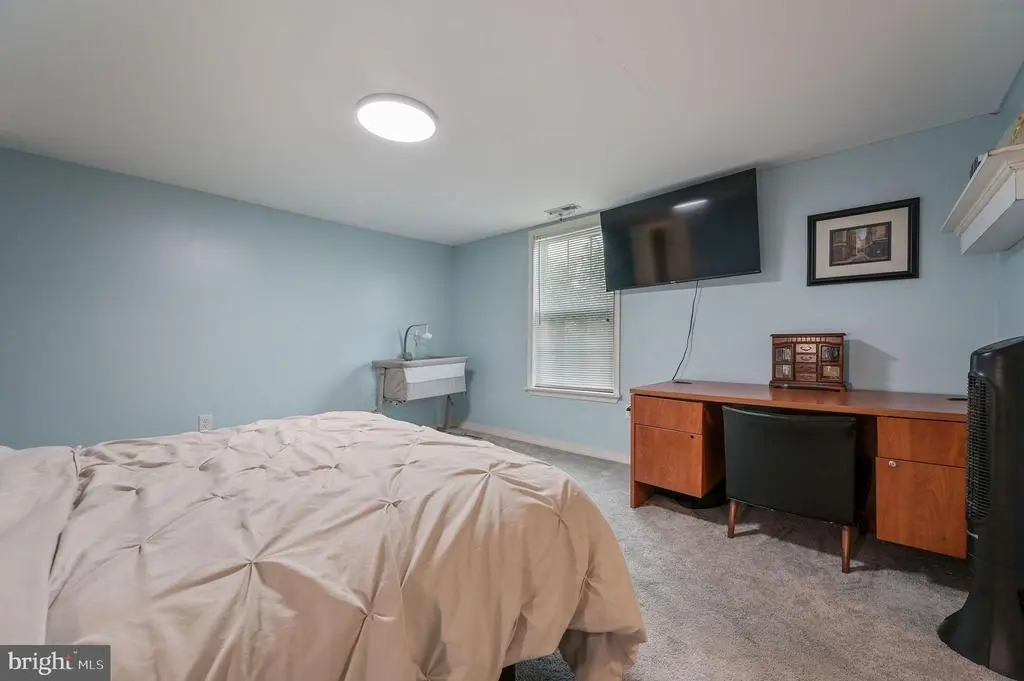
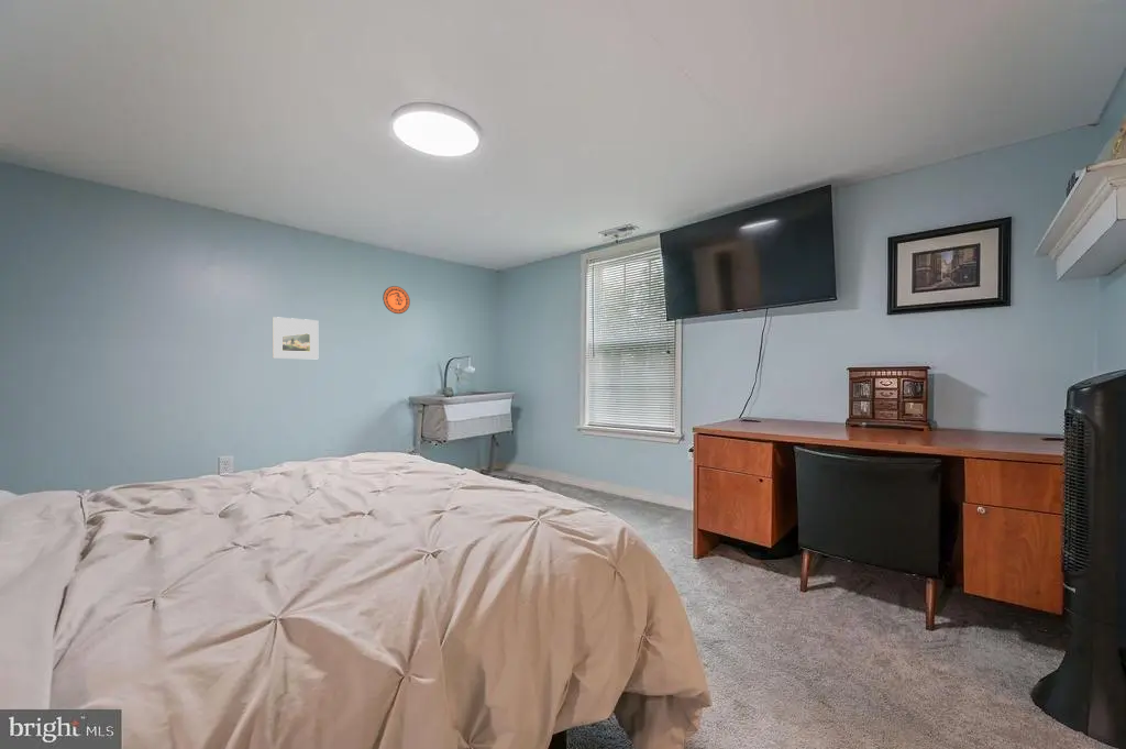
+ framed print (296, 338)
+ decorative plate (396, 299)
